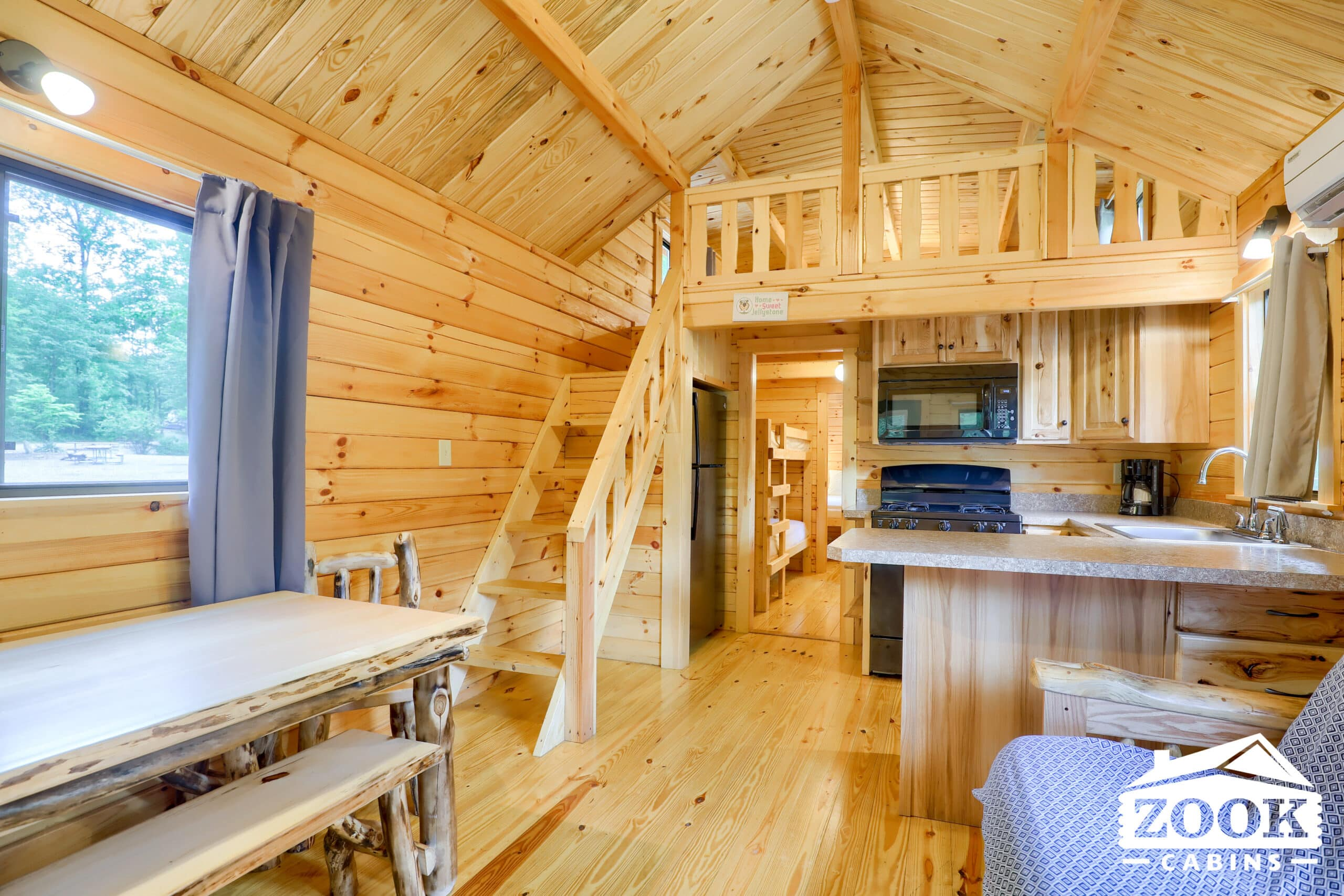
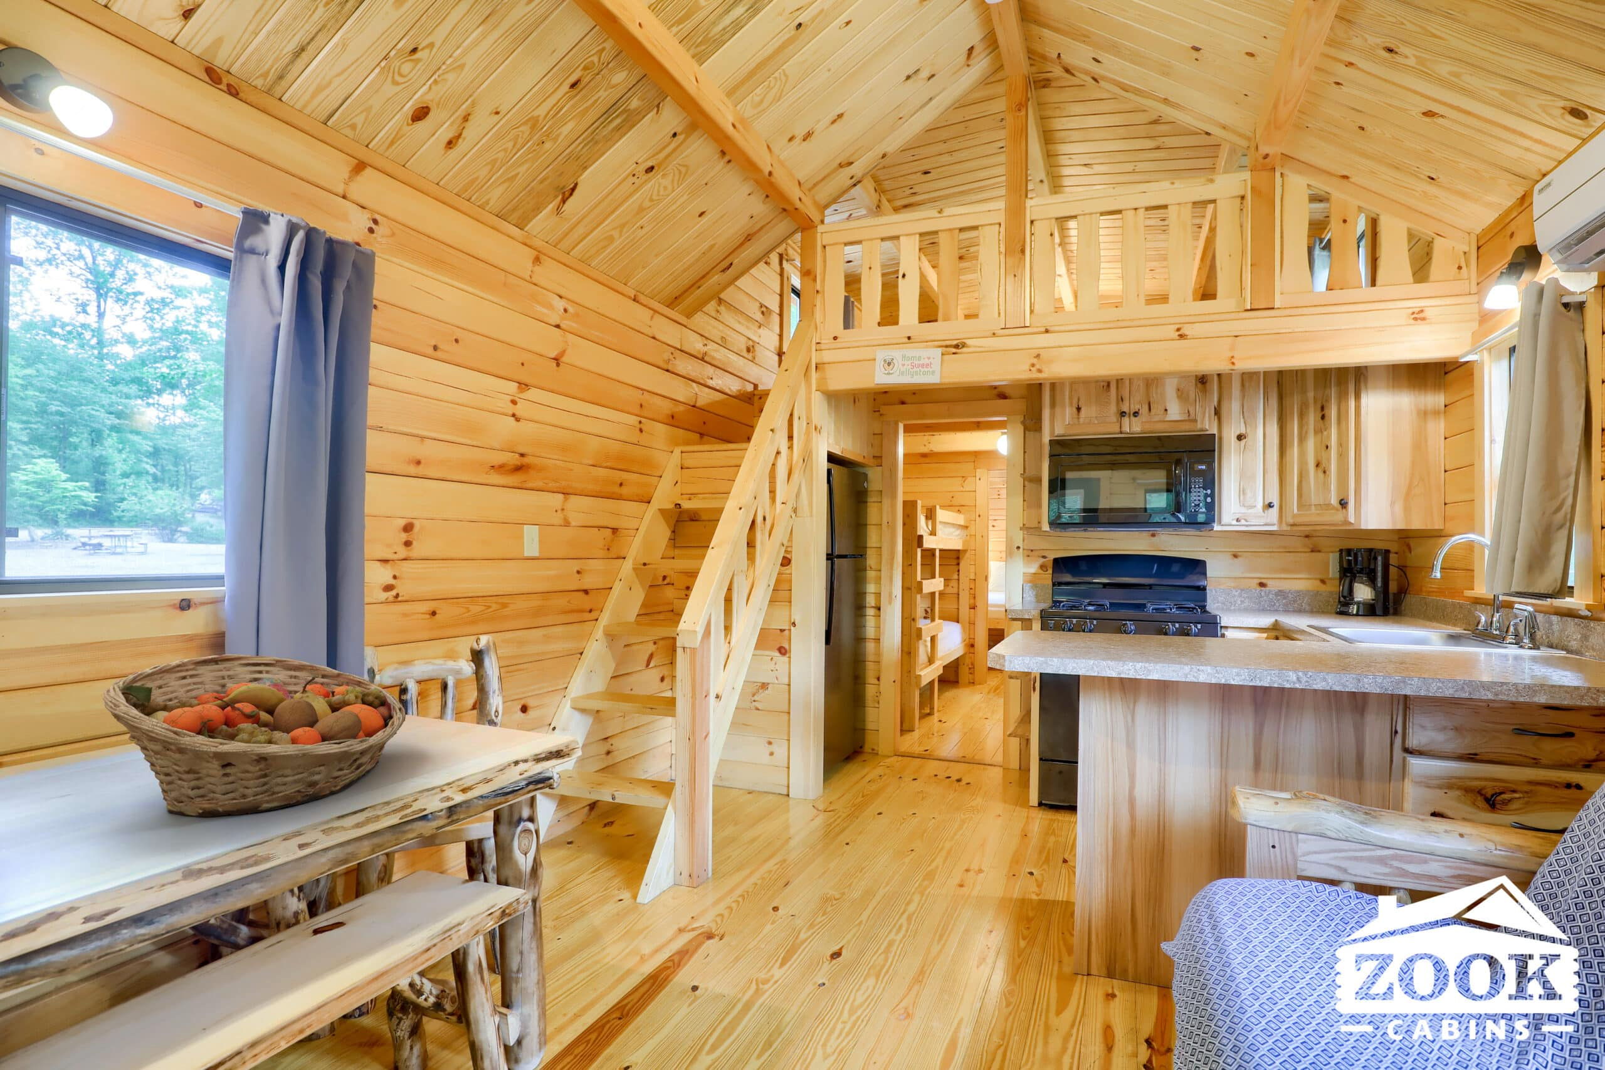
+ fruit basket (271, 722)
